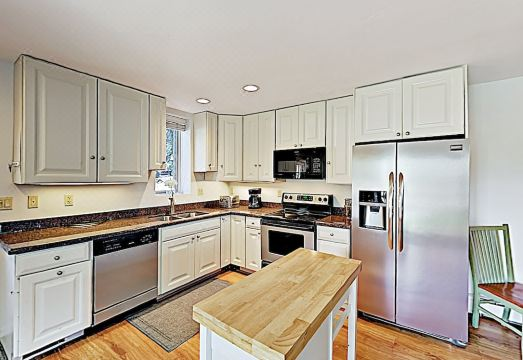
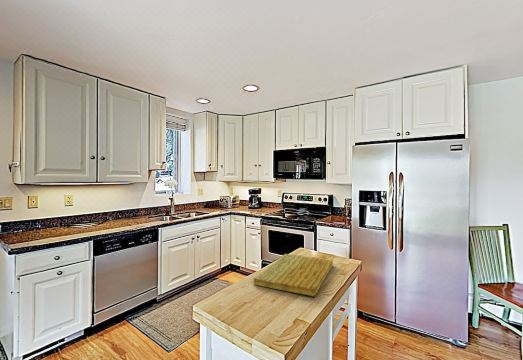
+ cutting board (297, 270)
